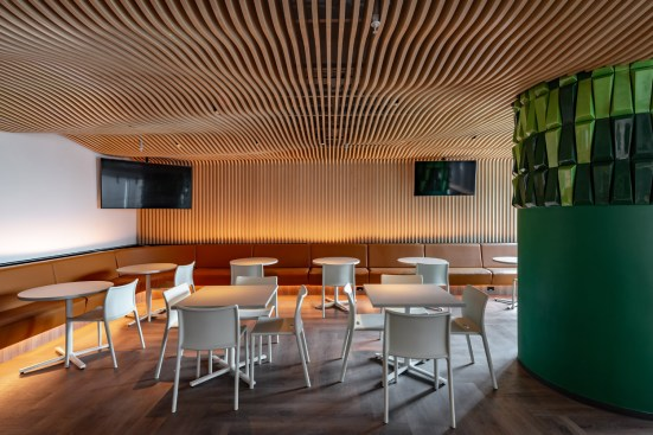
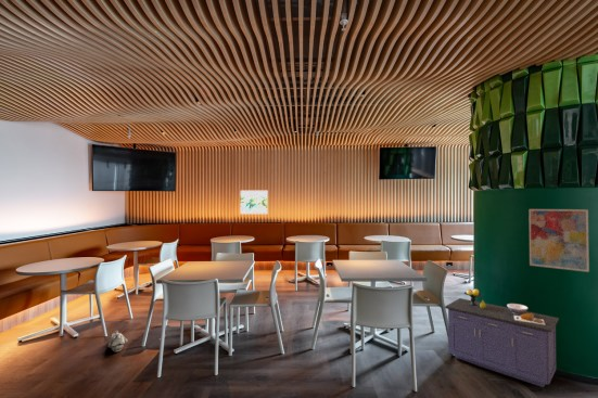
+ storage cabinet (498, 331)
+ backpack (116, 338)
+ wall art (557, 239)
+ wall art (254, 202)
